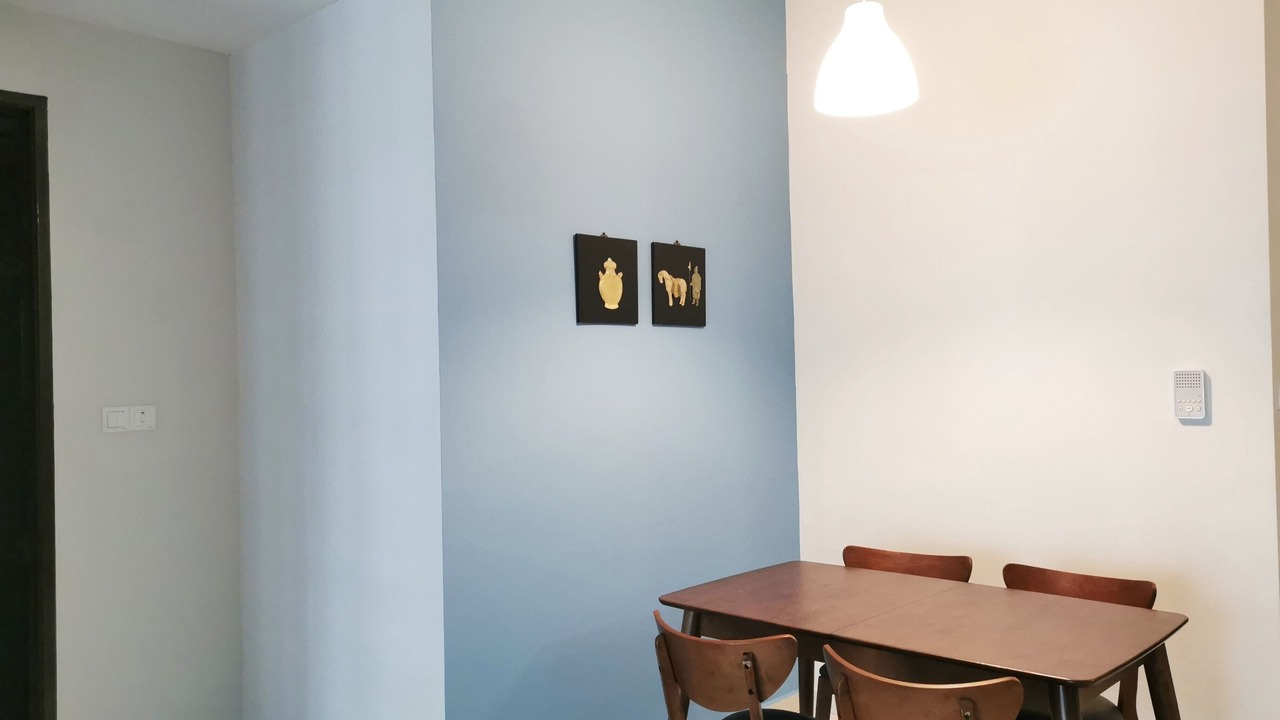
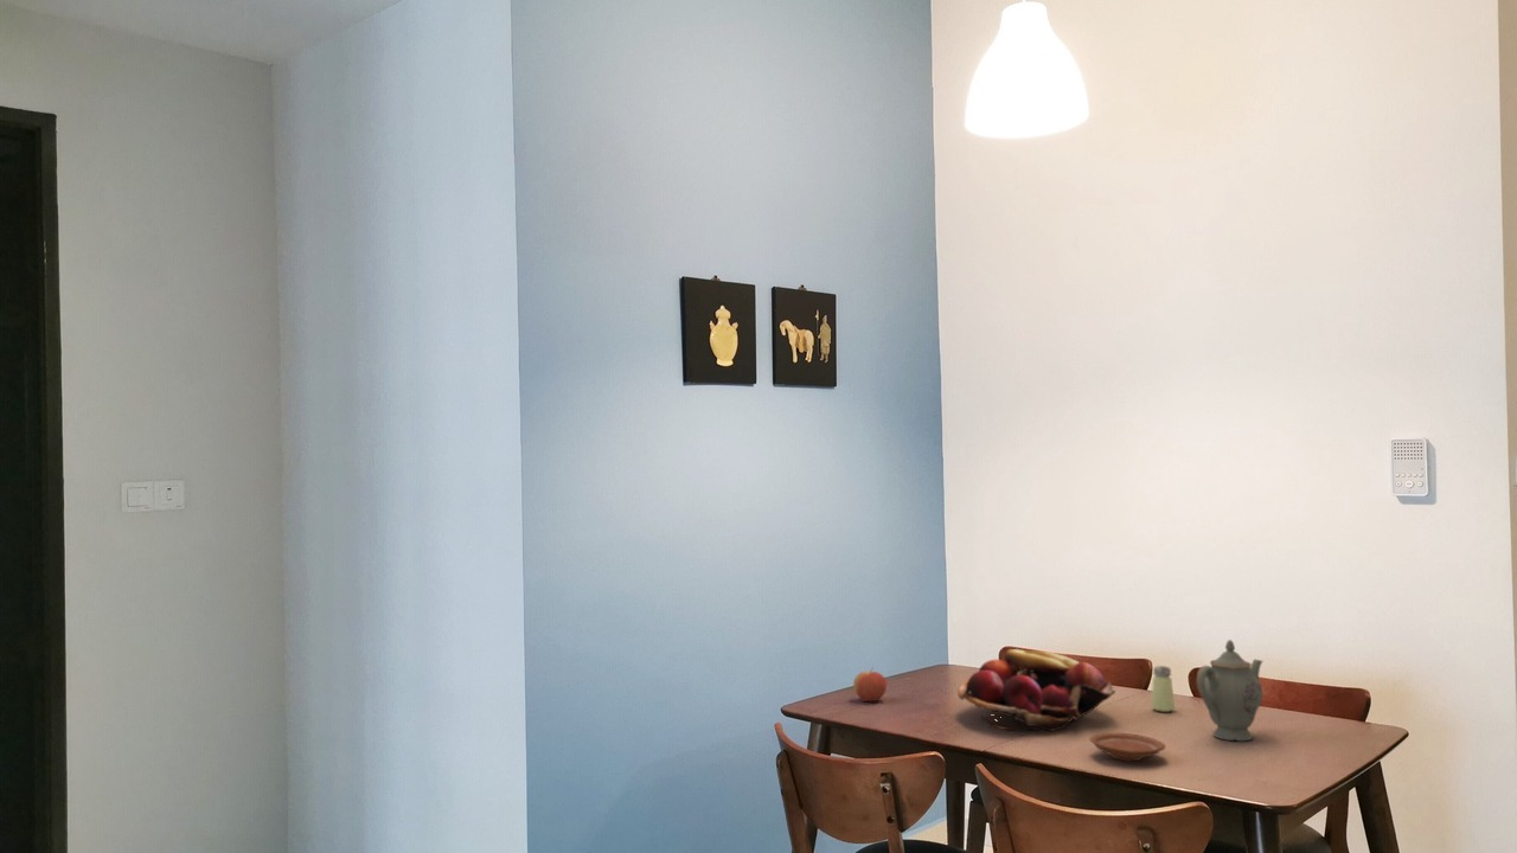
+ apple (870, 684)
+ chinaware (1231, 687)
+ saltshaker (1161, 687)
+ plate (1127, 748)
+ fruit basket (1032, 685)
